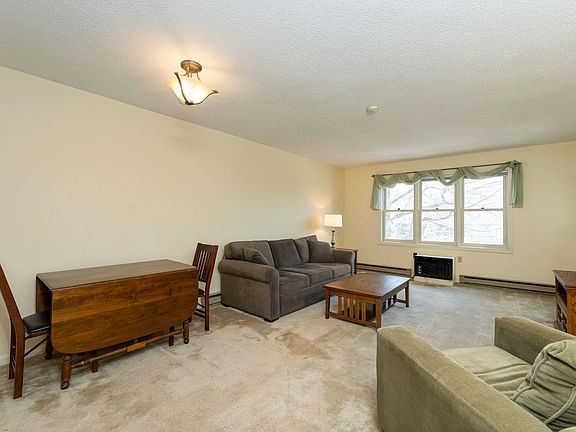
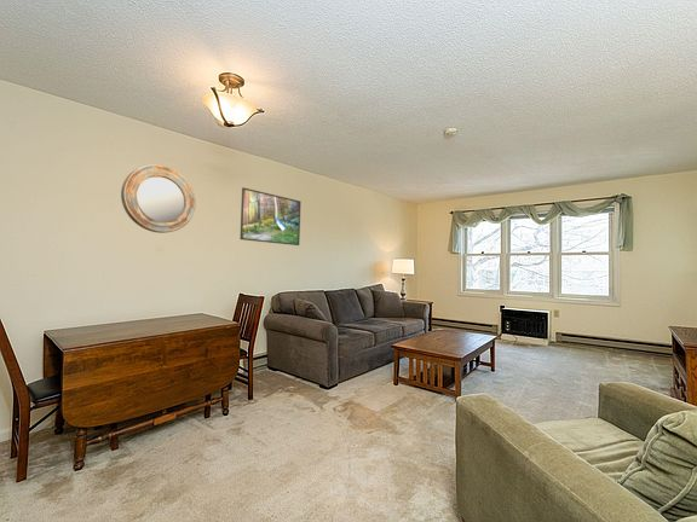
+ home mirror (161, 198)
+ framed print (272, 219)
